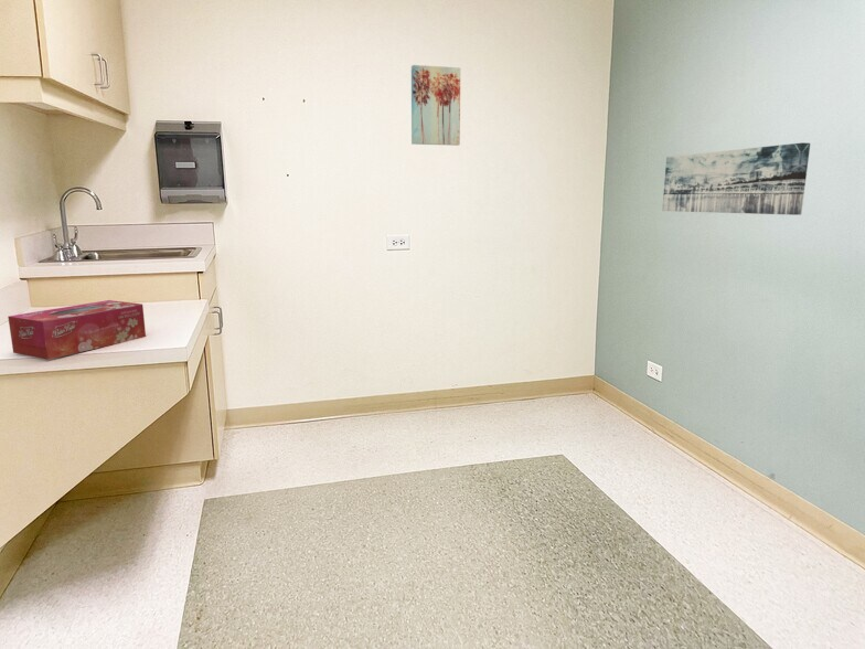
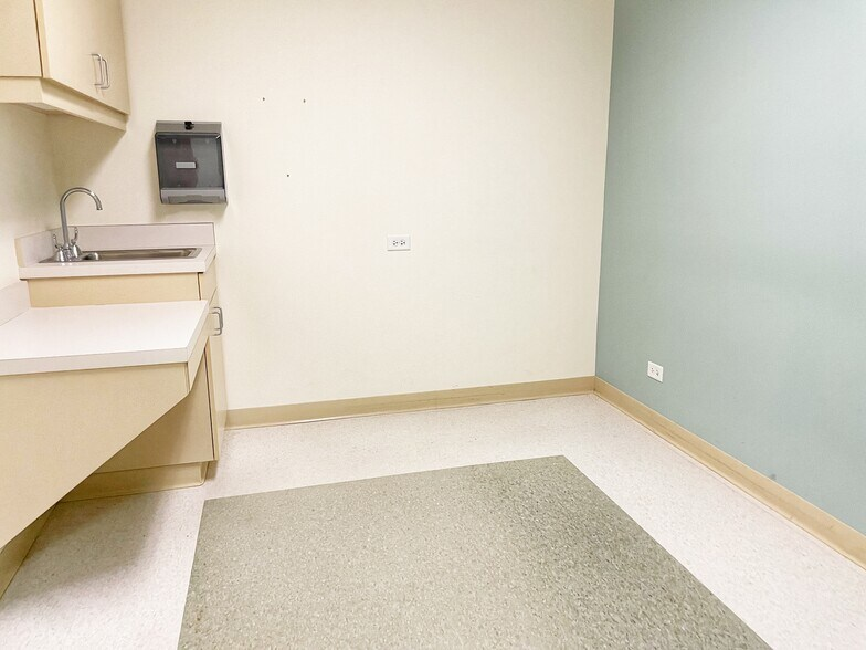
- tissue box (81, 327)
- wall art (436, 106)
- wall art (725, 181)
